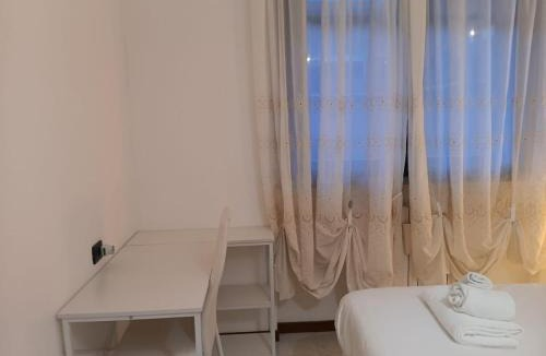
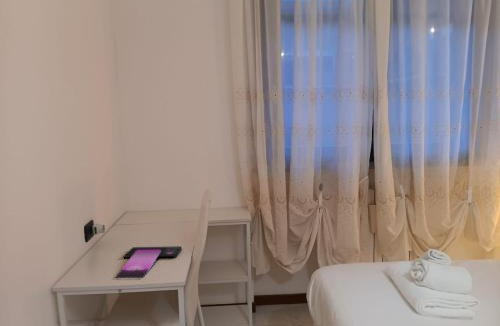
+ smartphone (145, 259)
